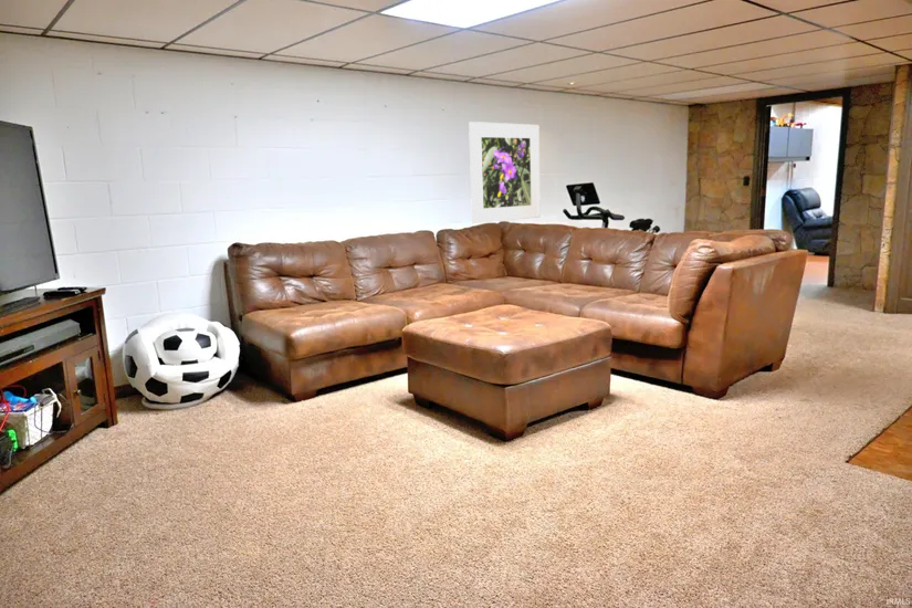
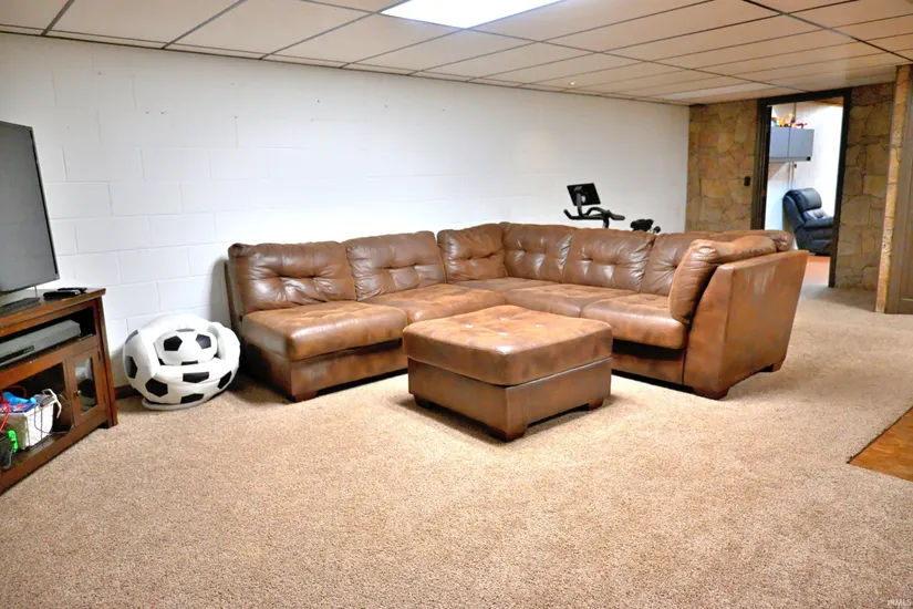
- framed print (506, 172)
